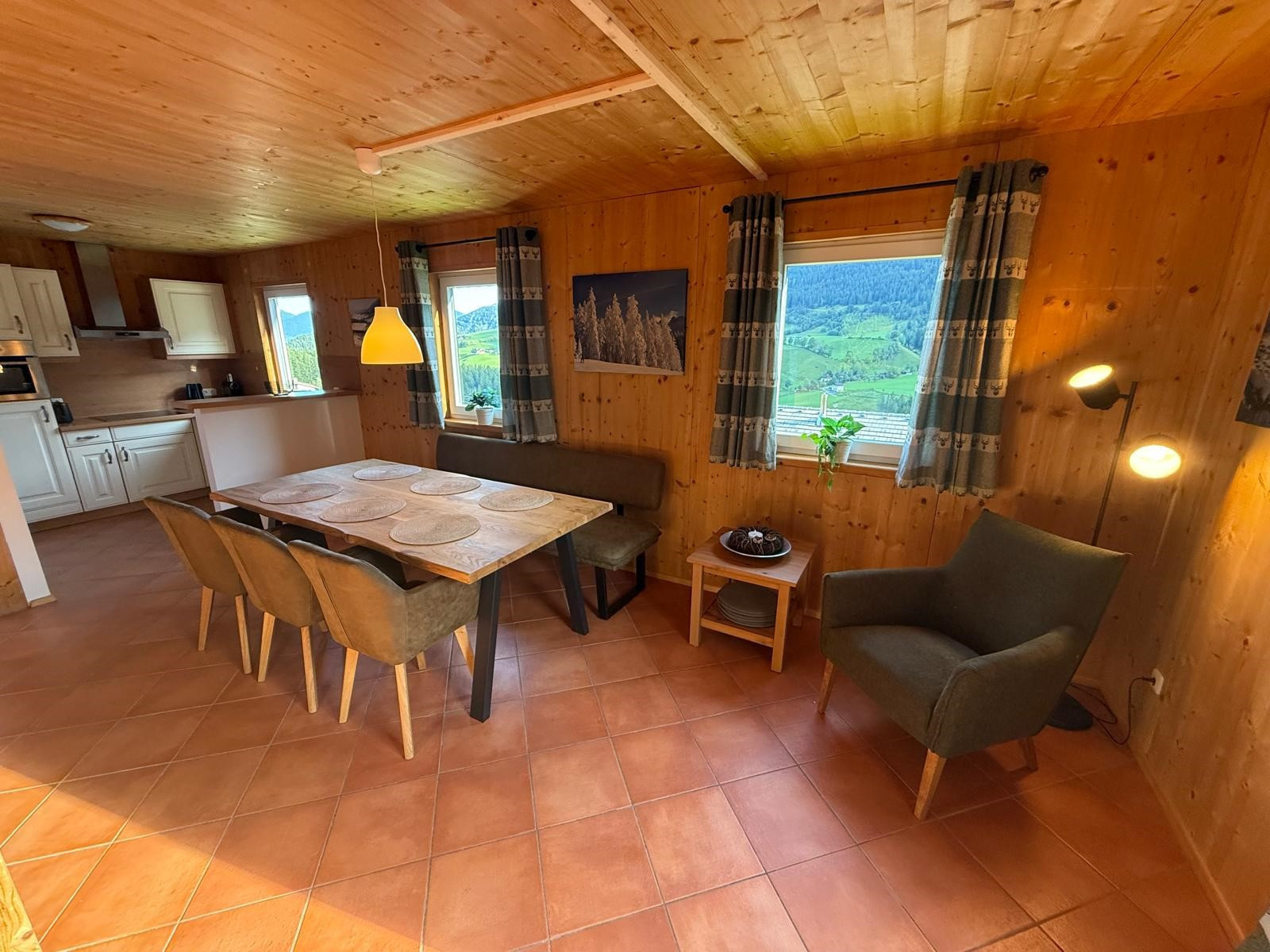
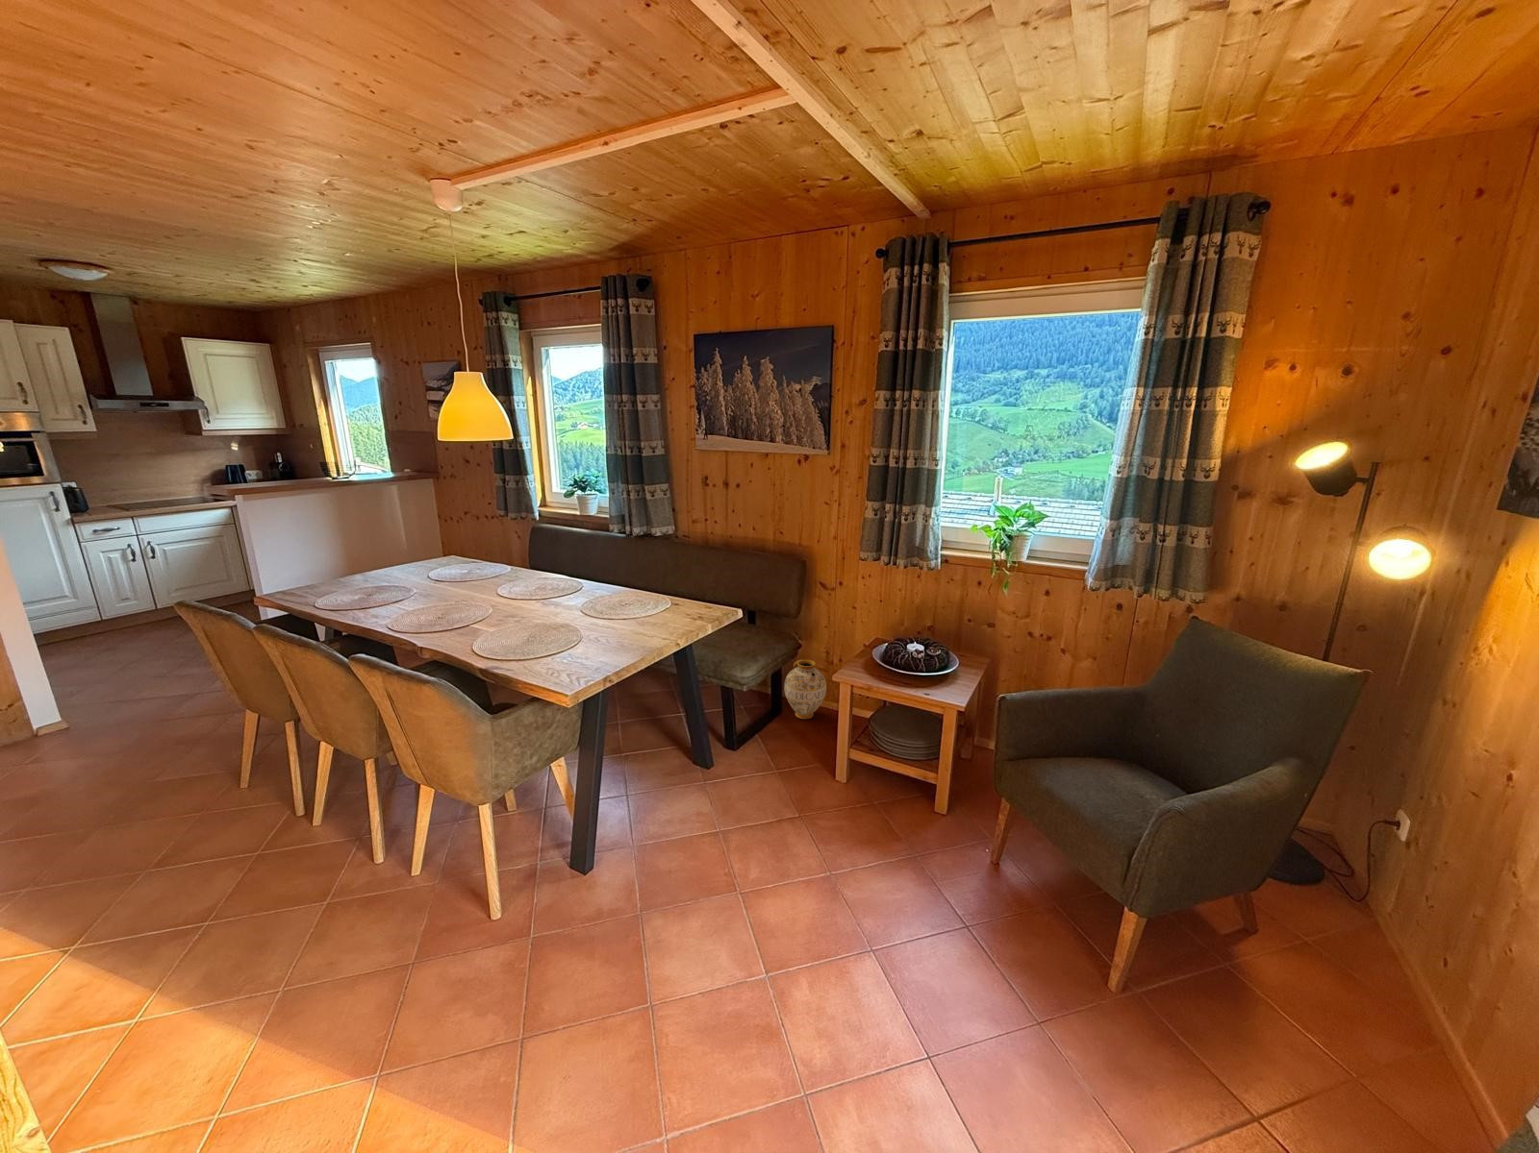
+ ceramic jug (805, 689)
